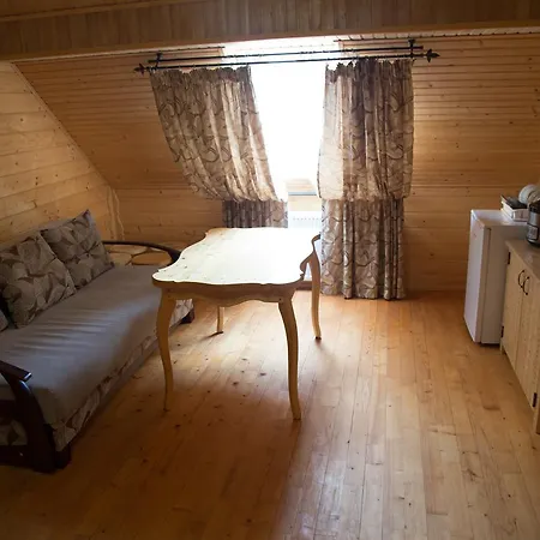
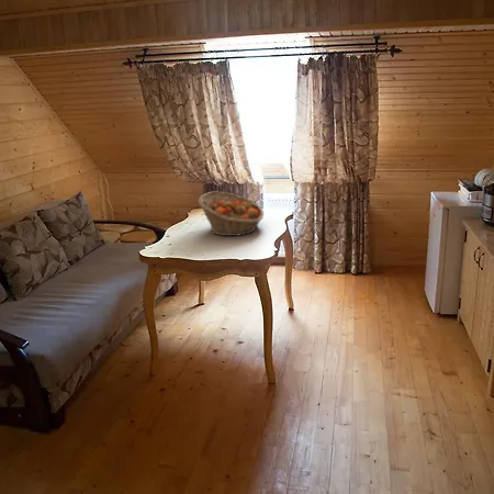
+ fruit basket (231, 212)
